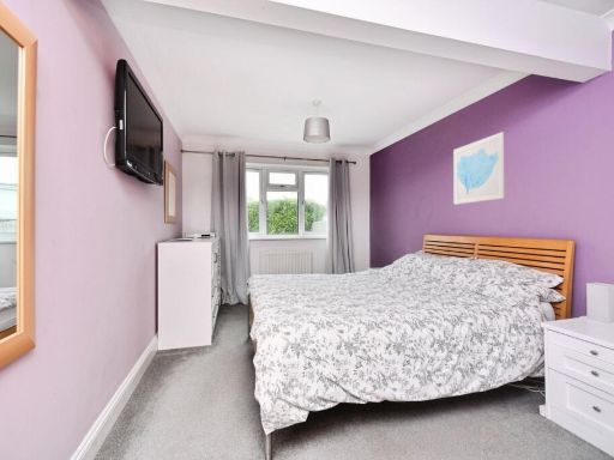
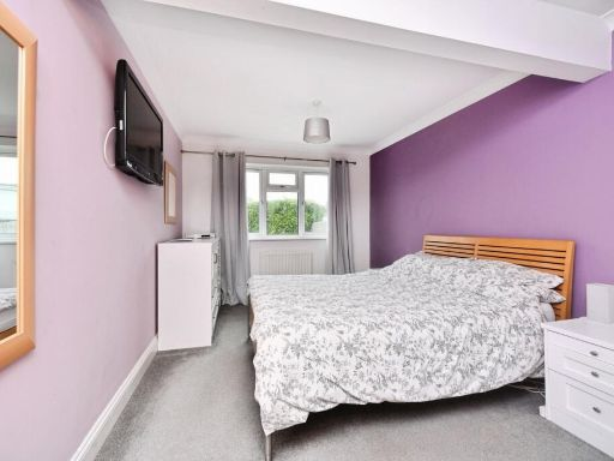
- wall art (476, 171)
